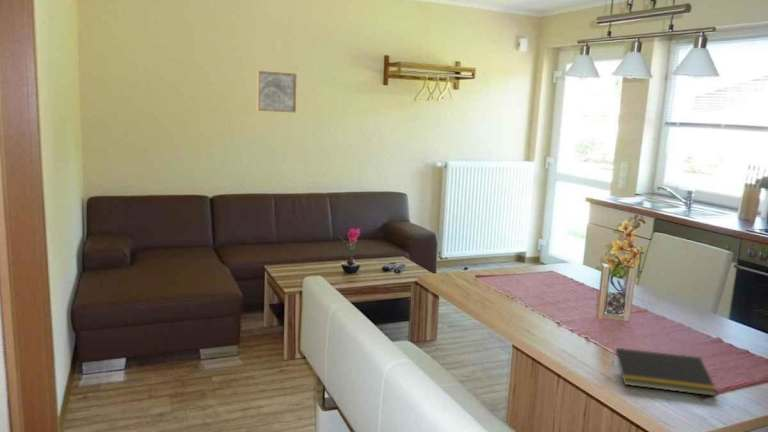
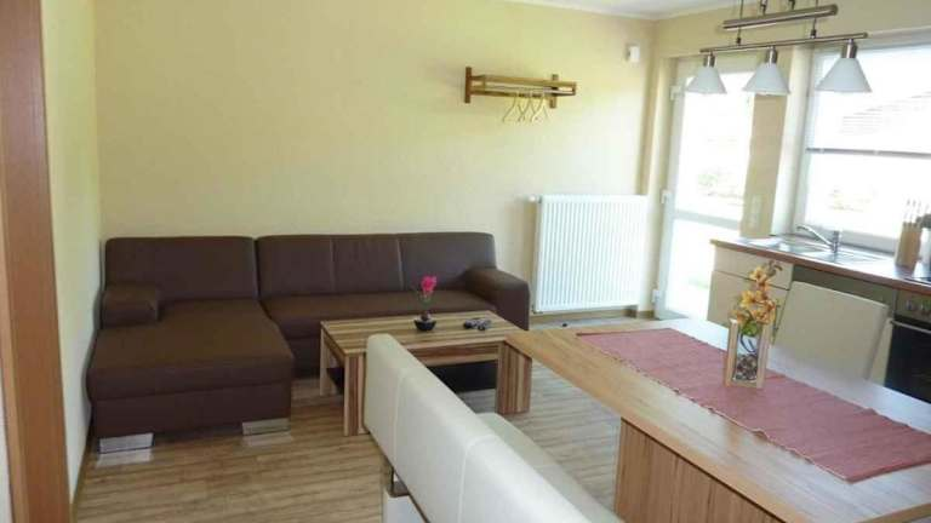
- notepad (663, 370)
- wall art (276, 92)
